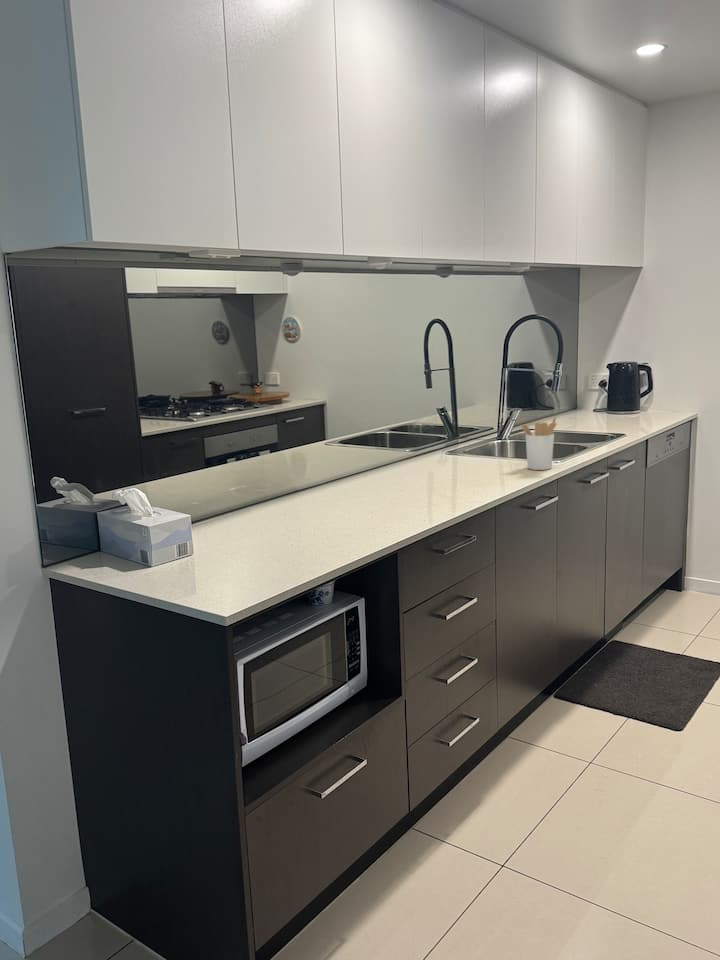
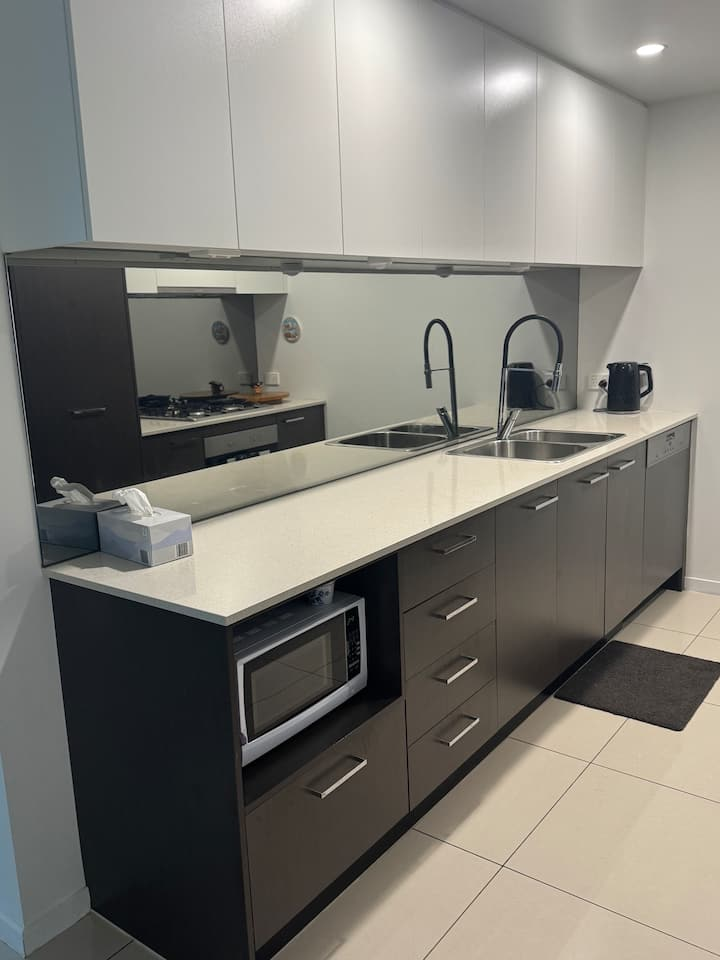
- utensil holder (541, 443)
